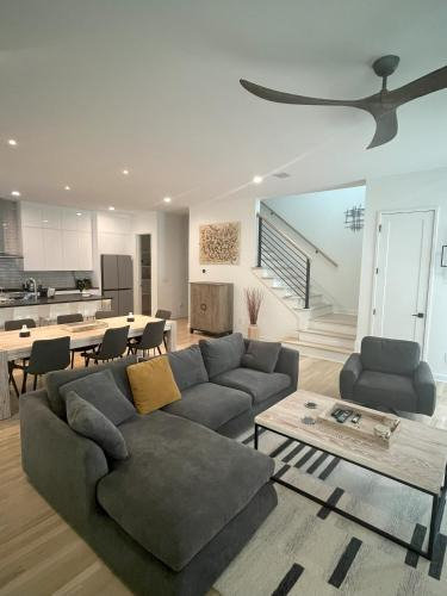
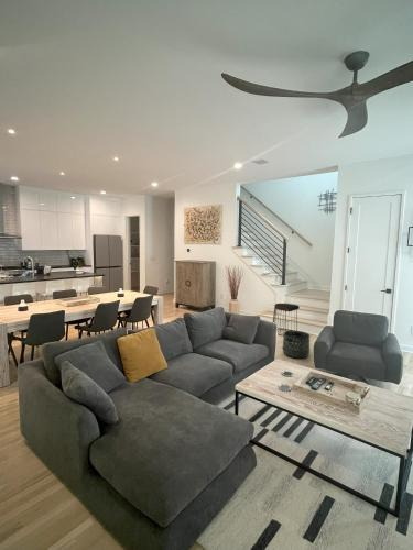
+ stool (285, 318)
+ basket (295, 344)
